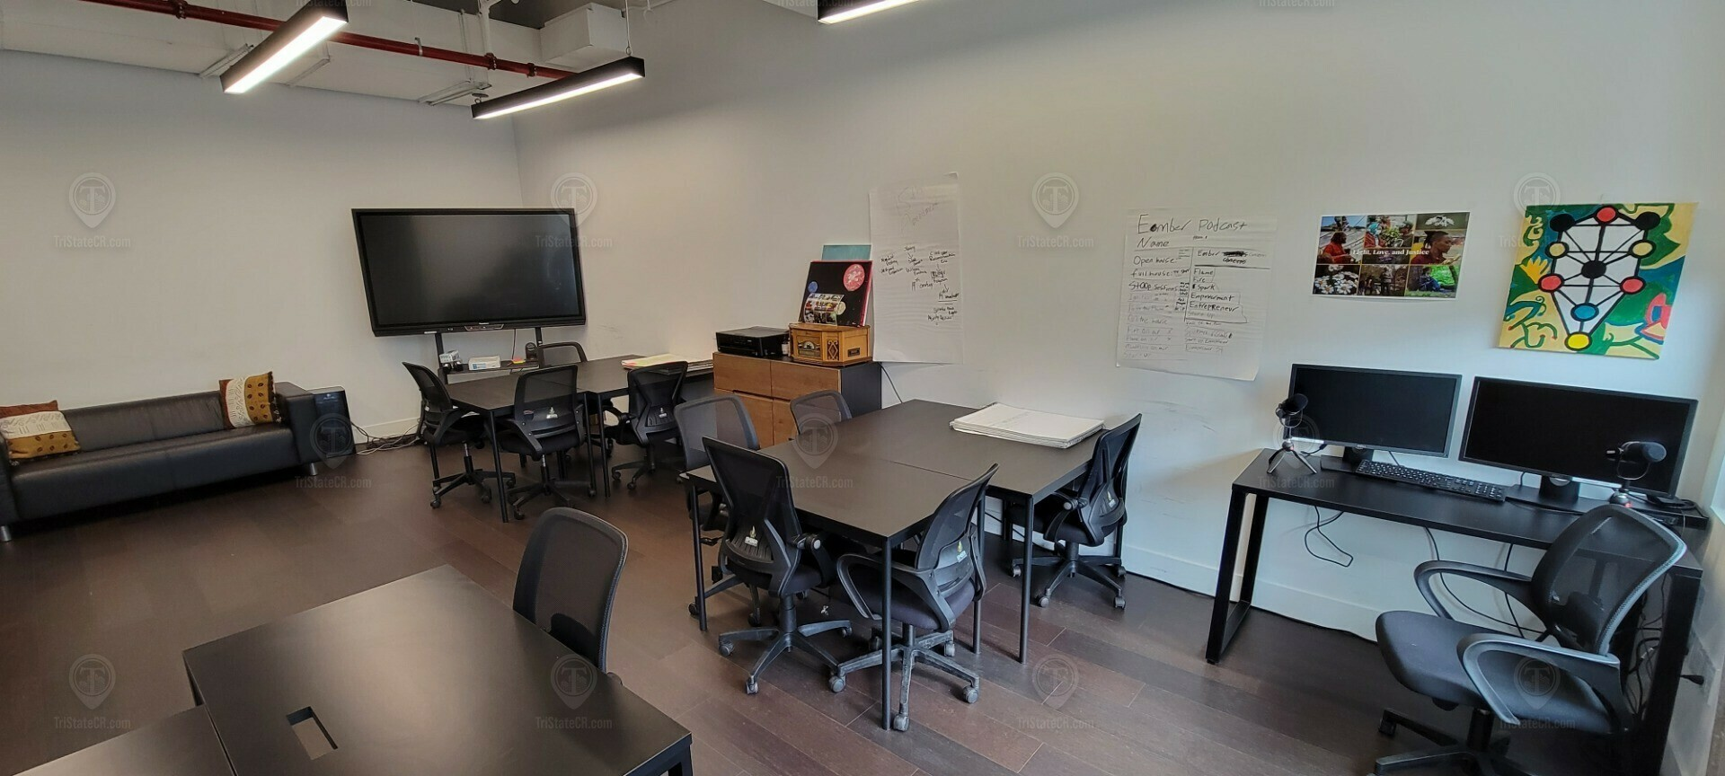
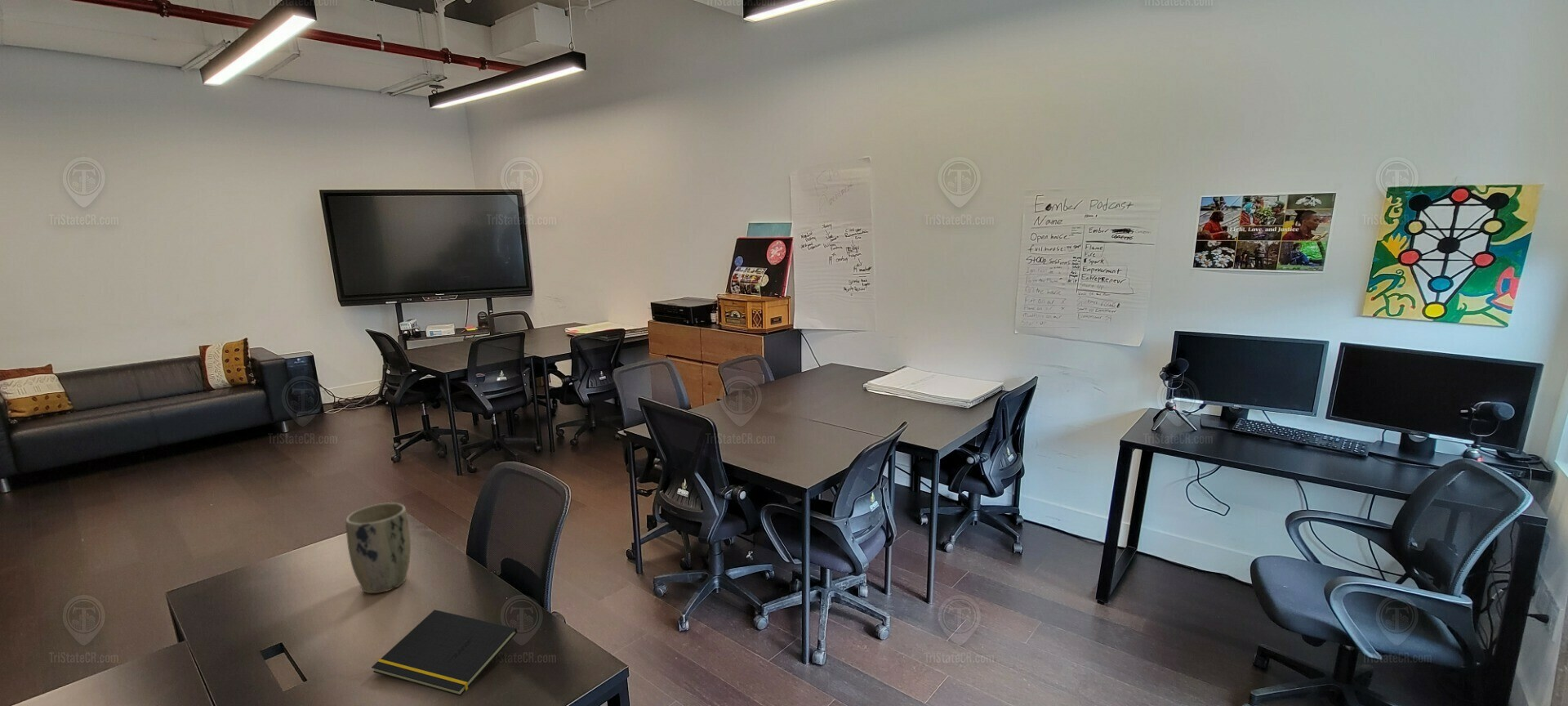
+ plant pot (380, 548)
+ notepad (447, 649)
